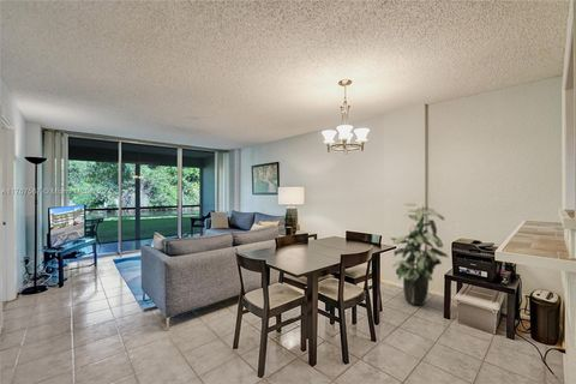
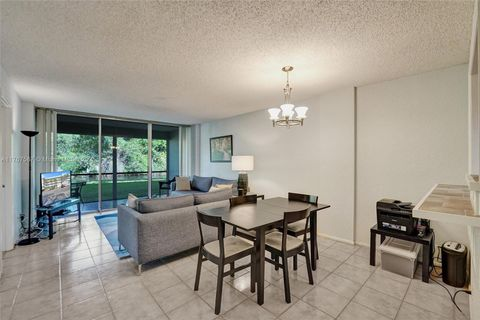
- indoor plant (415, 252)
